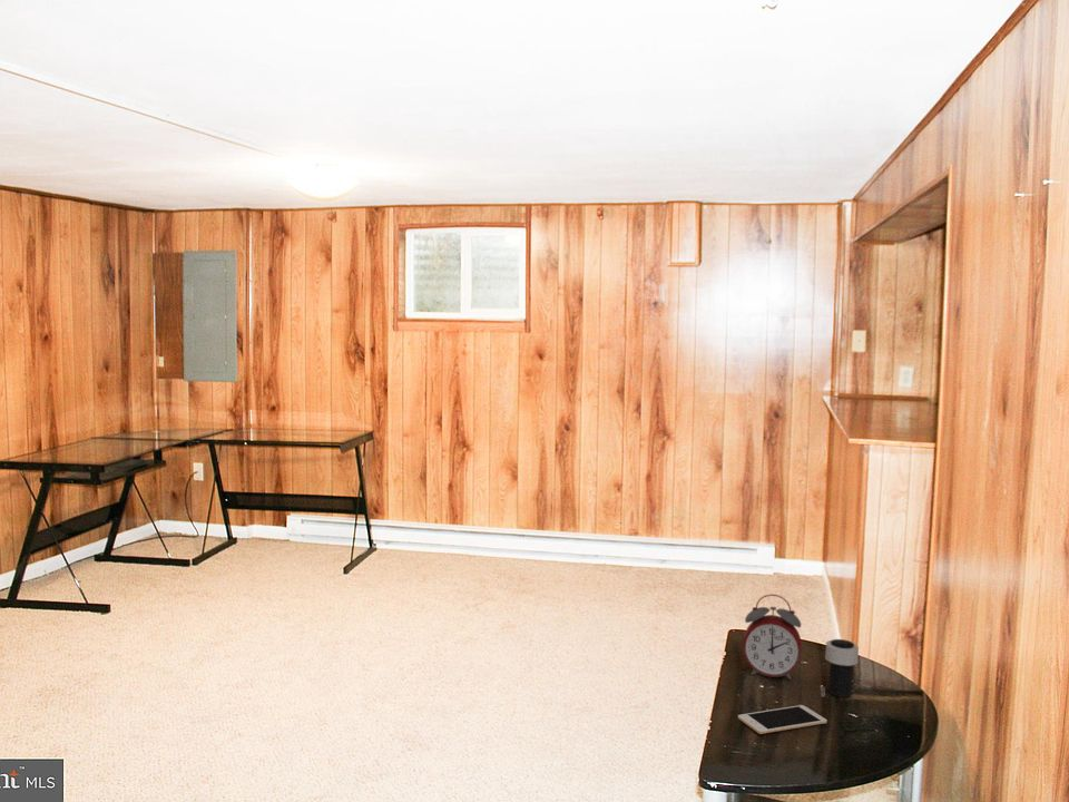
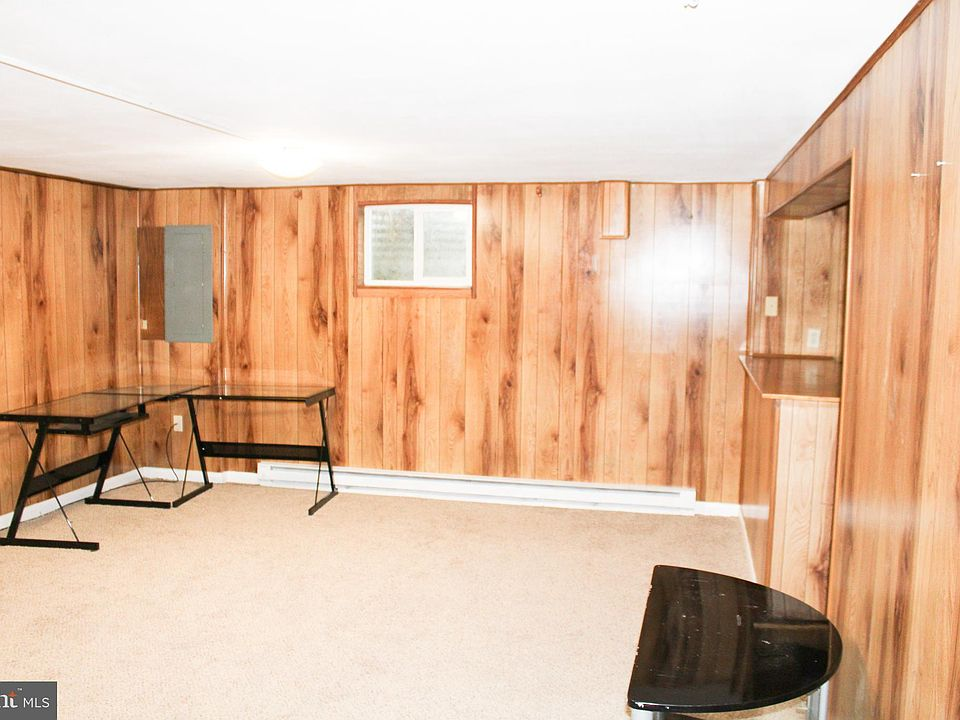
- cup (841, 667)
- cell phone (782, 718)
- alarm clock (772, 634)
